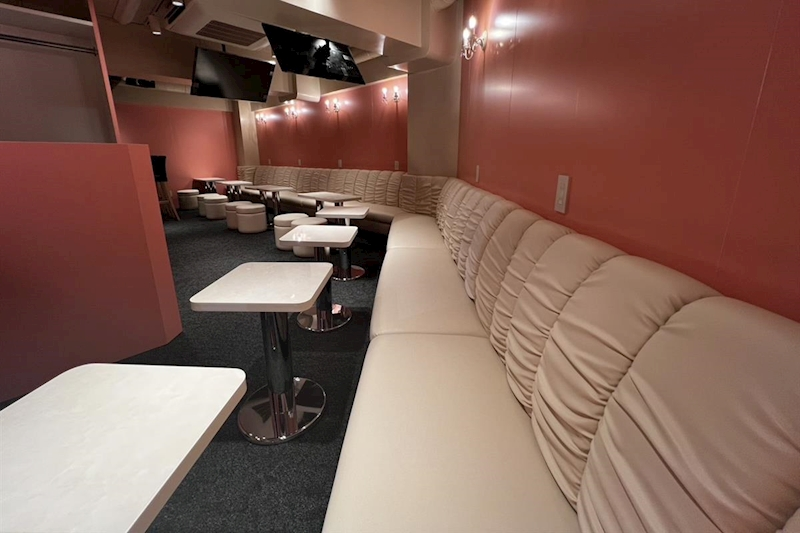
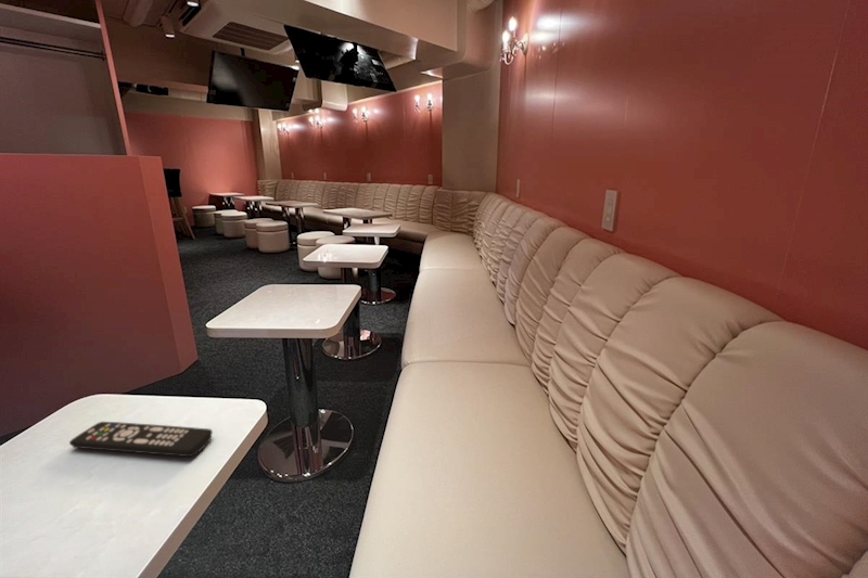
+ remote control (143, 439)
